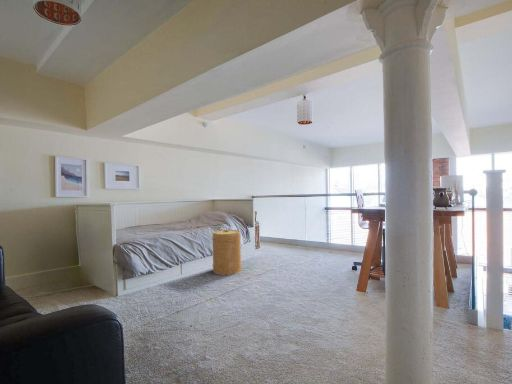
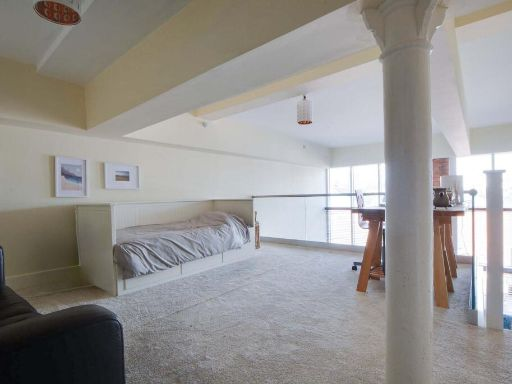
- basket (226, 251)
